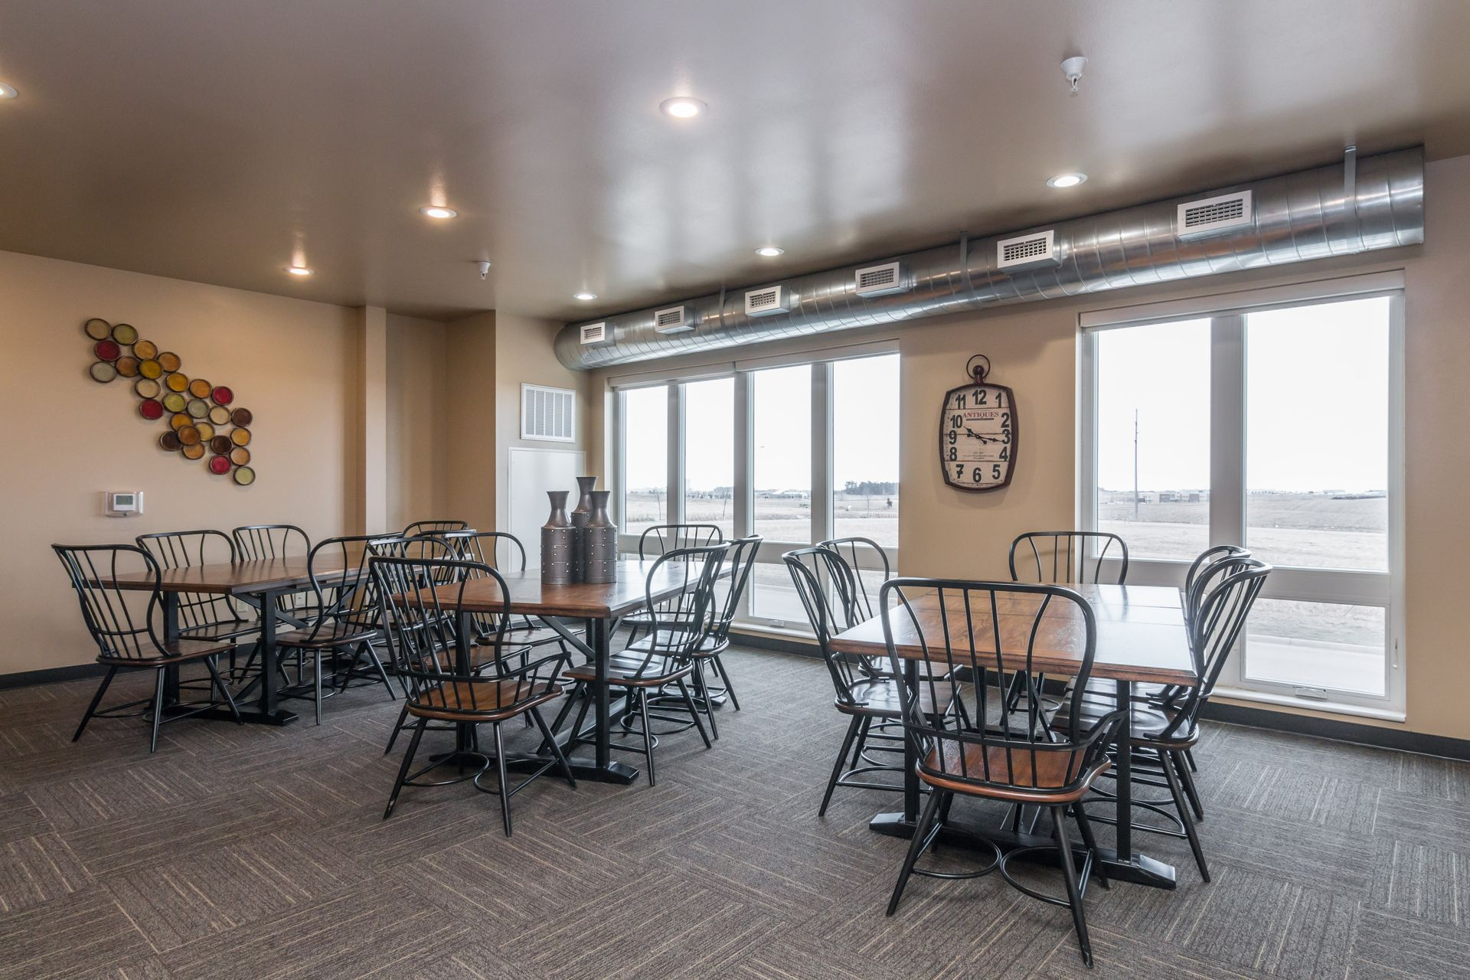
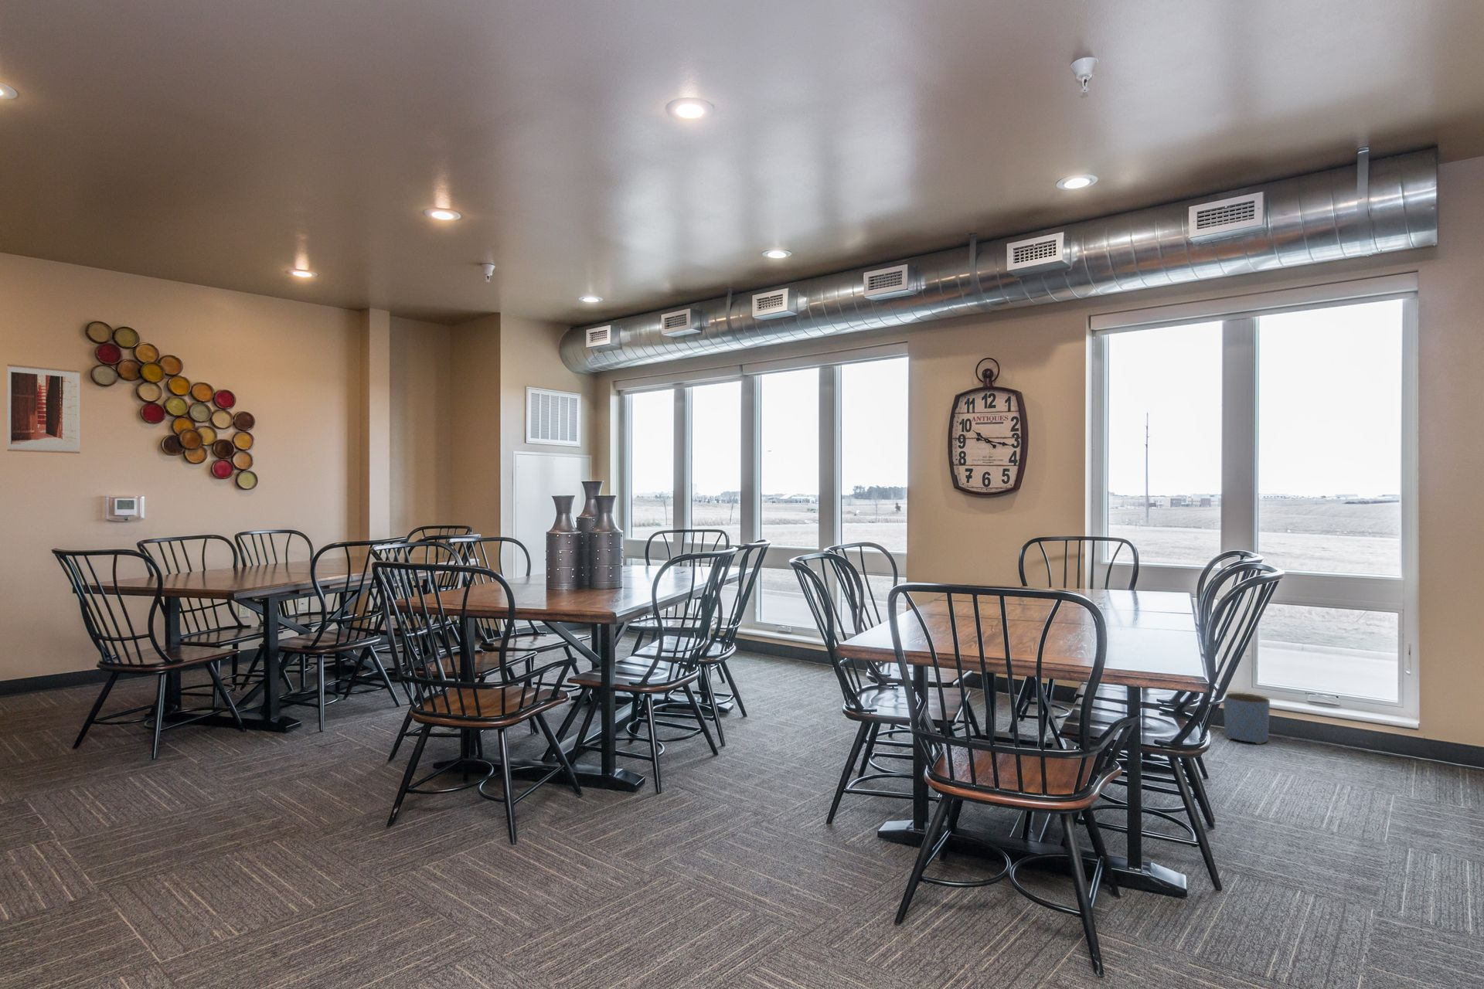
+ planter (1246, 717)
+ wall art (44, 410)
